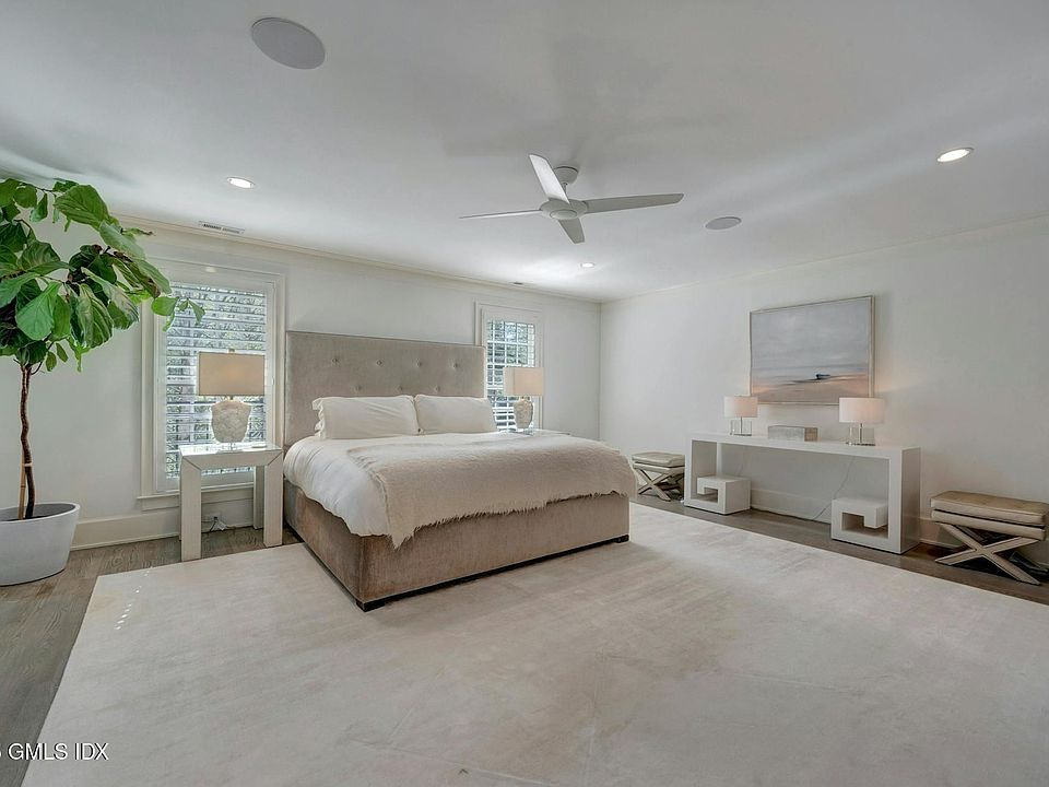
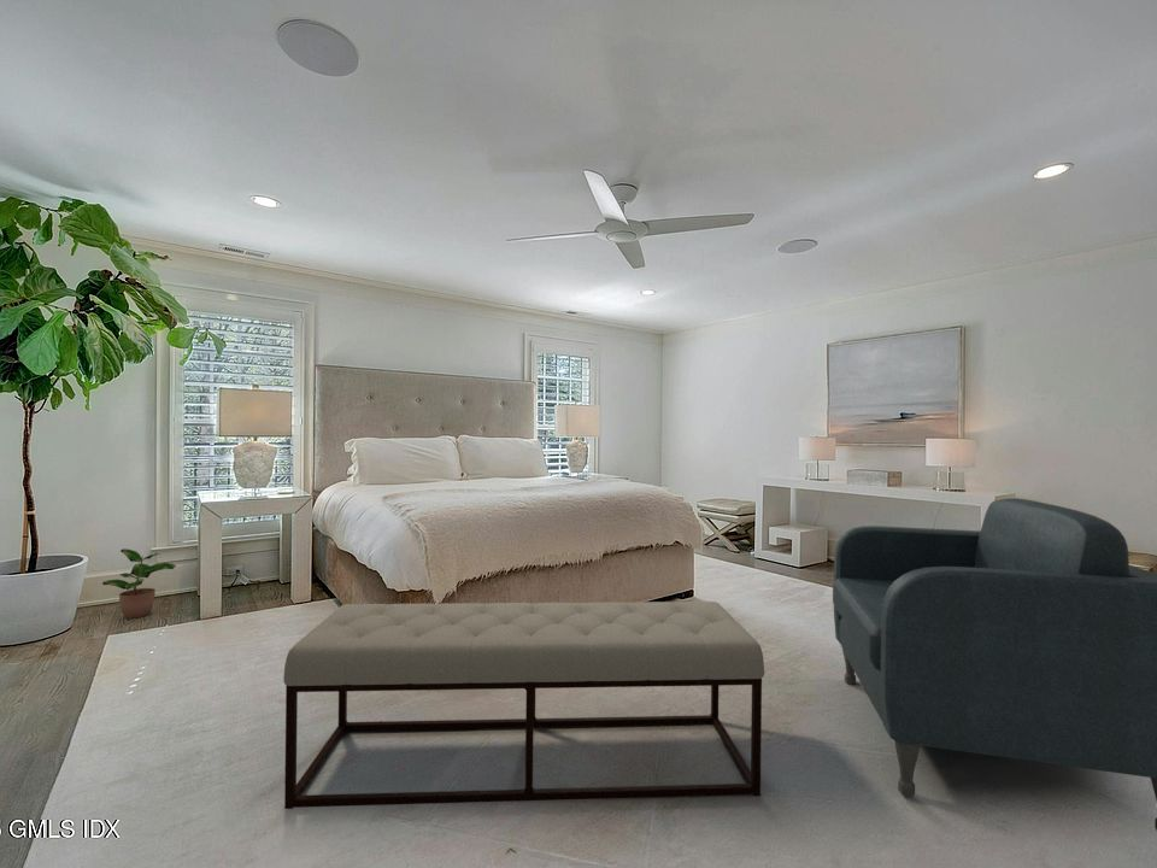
+ potted plant (140, 582)
+ armchair (969, 620)
+ bench (531, 688)
